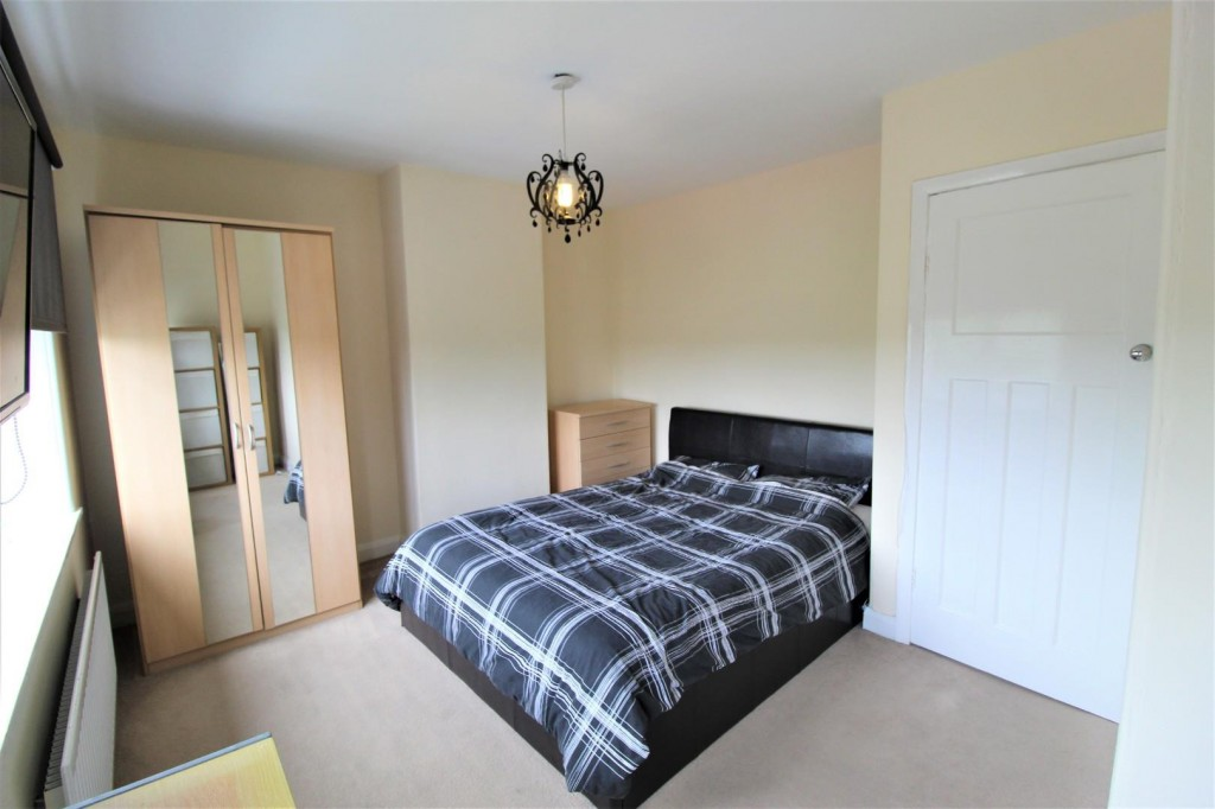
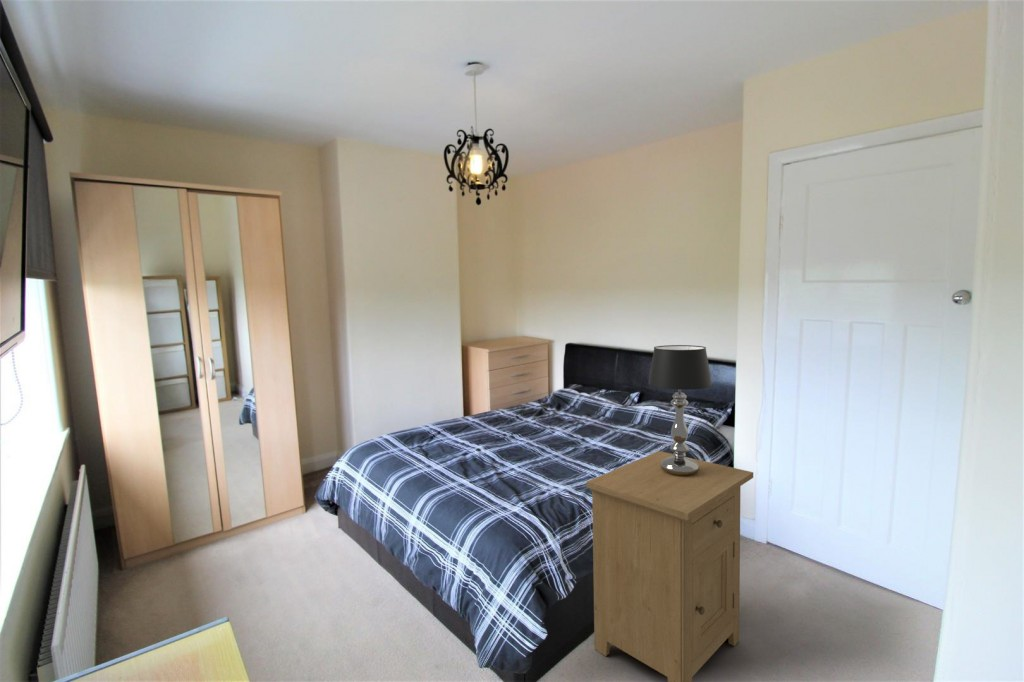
+ nightstand (671, 563)
+ table lamp (679, 409)
